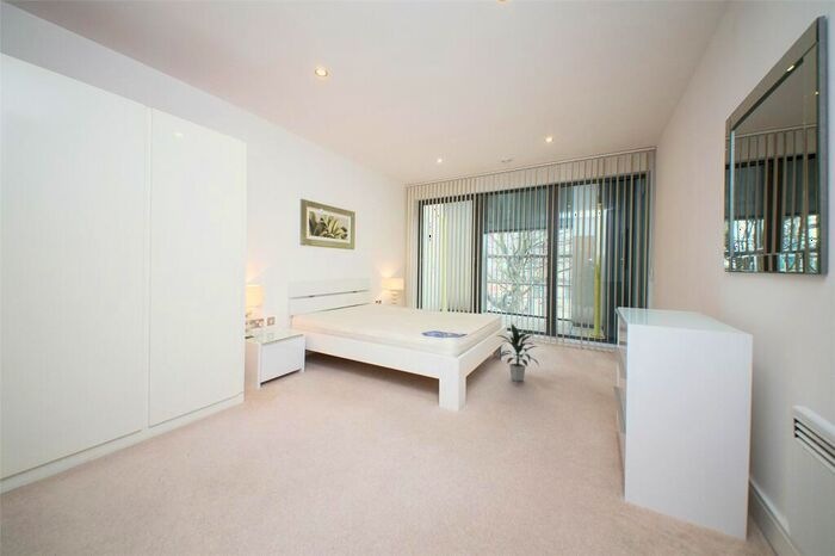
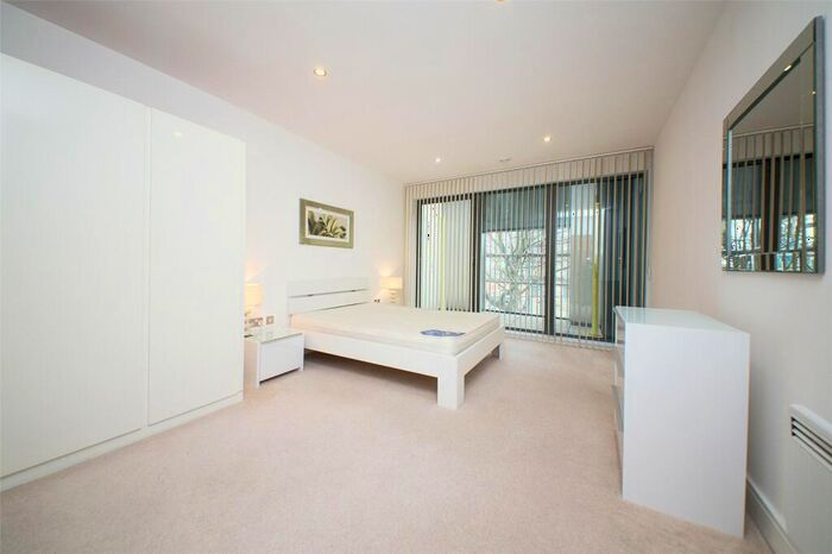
- indoor plant (519, 352)
